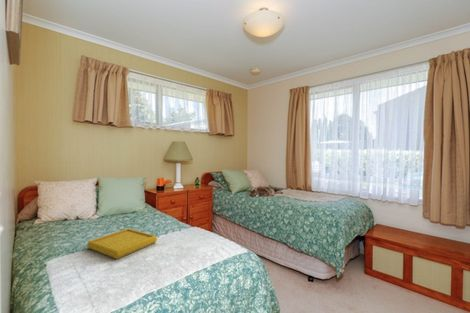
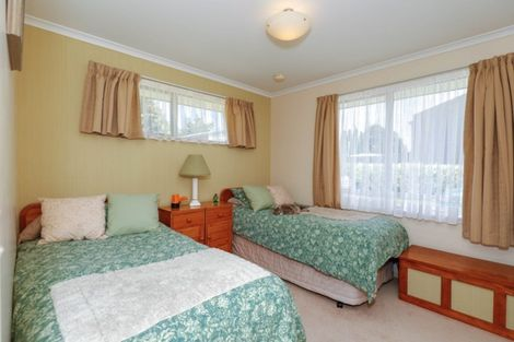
- serving tray (123, 241)
